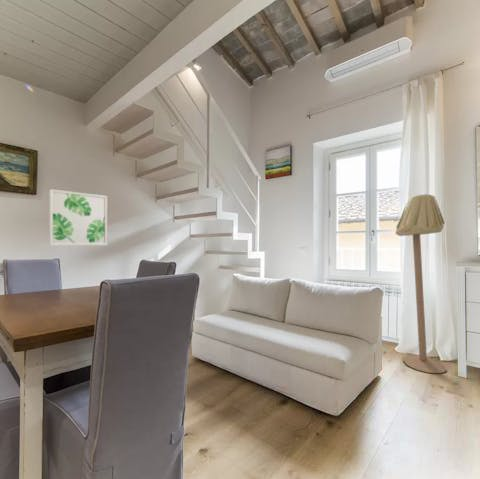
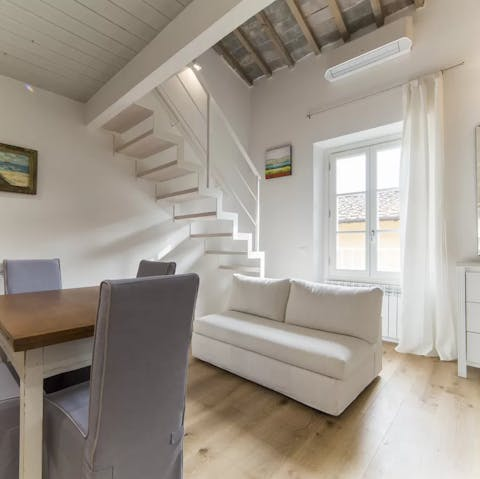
- floor lamp (419, 280)
- wall art (79, 219)
